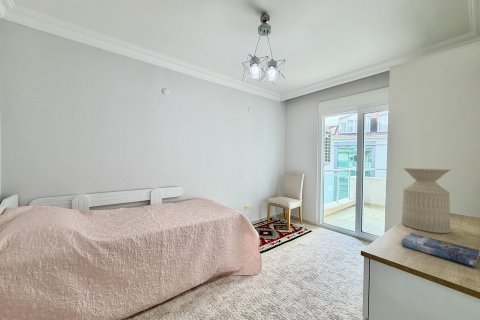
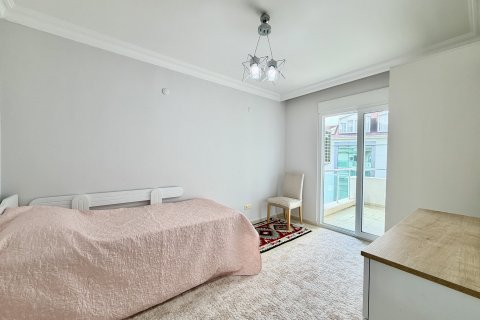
- side table (424, 197)
- book (438, 247)
